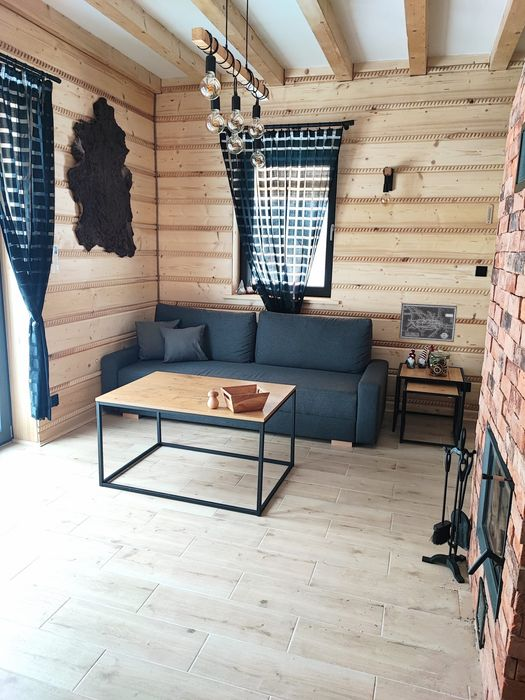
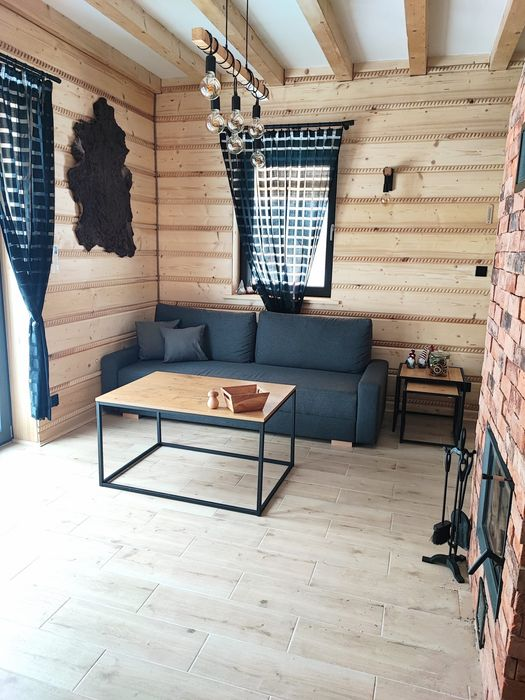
- wall art (427, 322)
